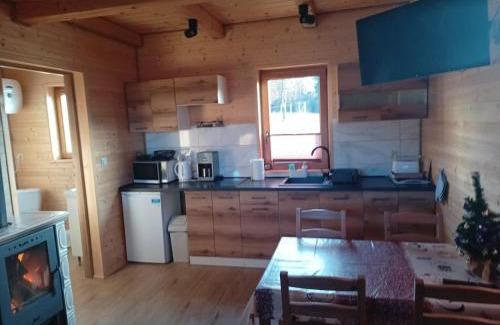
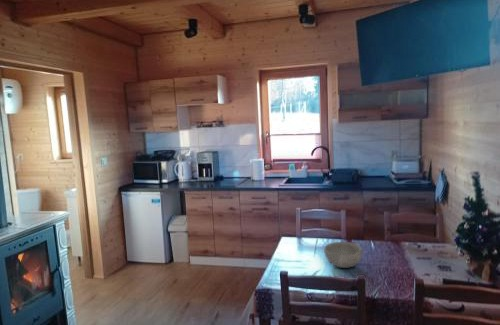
+ bowl (343, 256)
